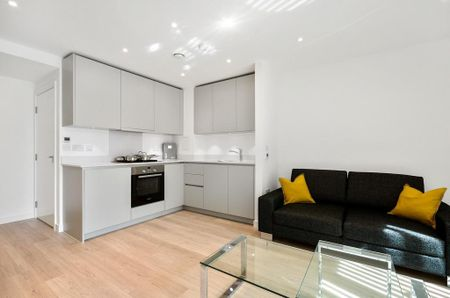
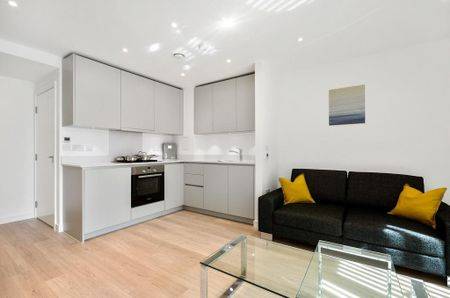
+ wall art (346, 106)
